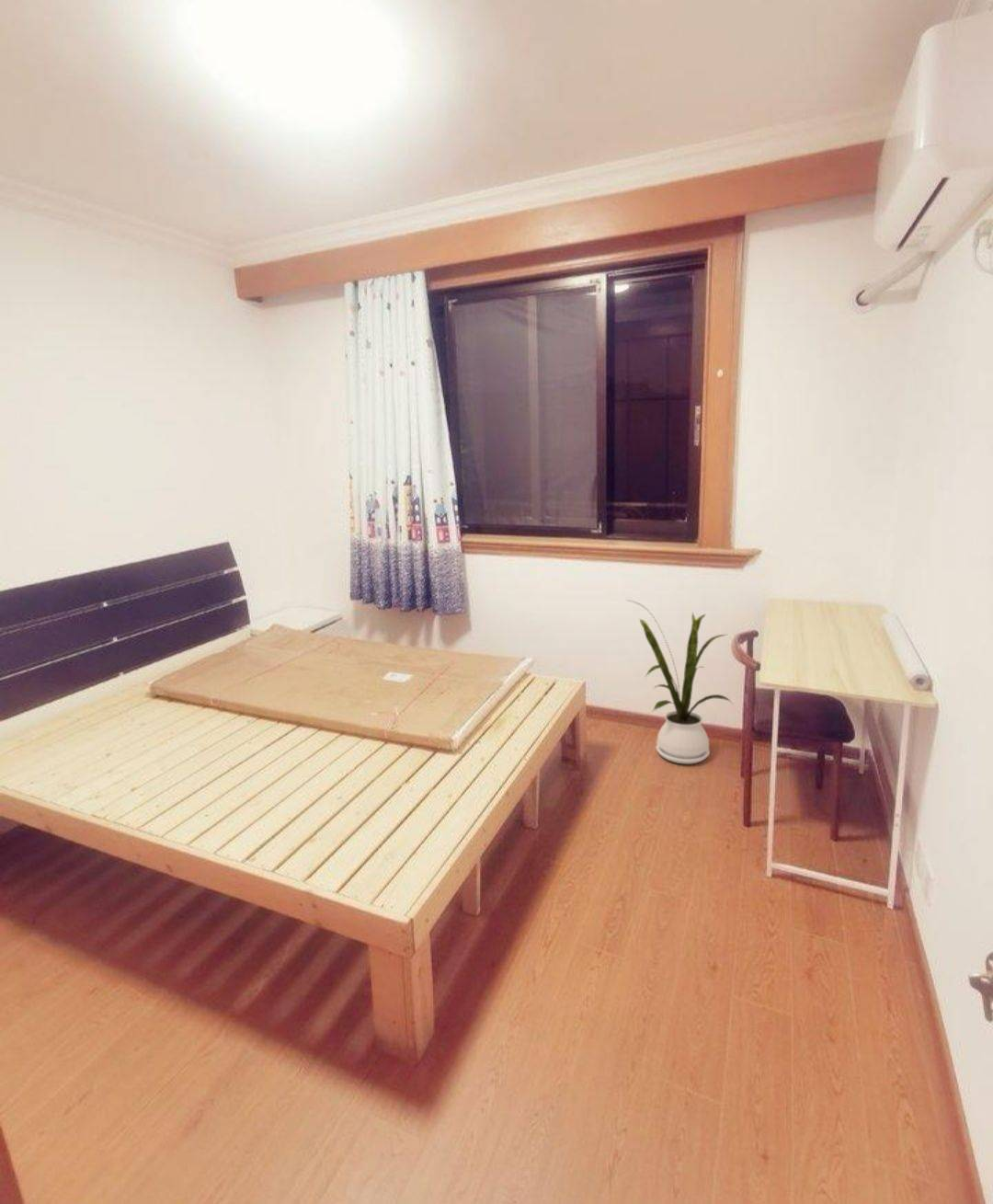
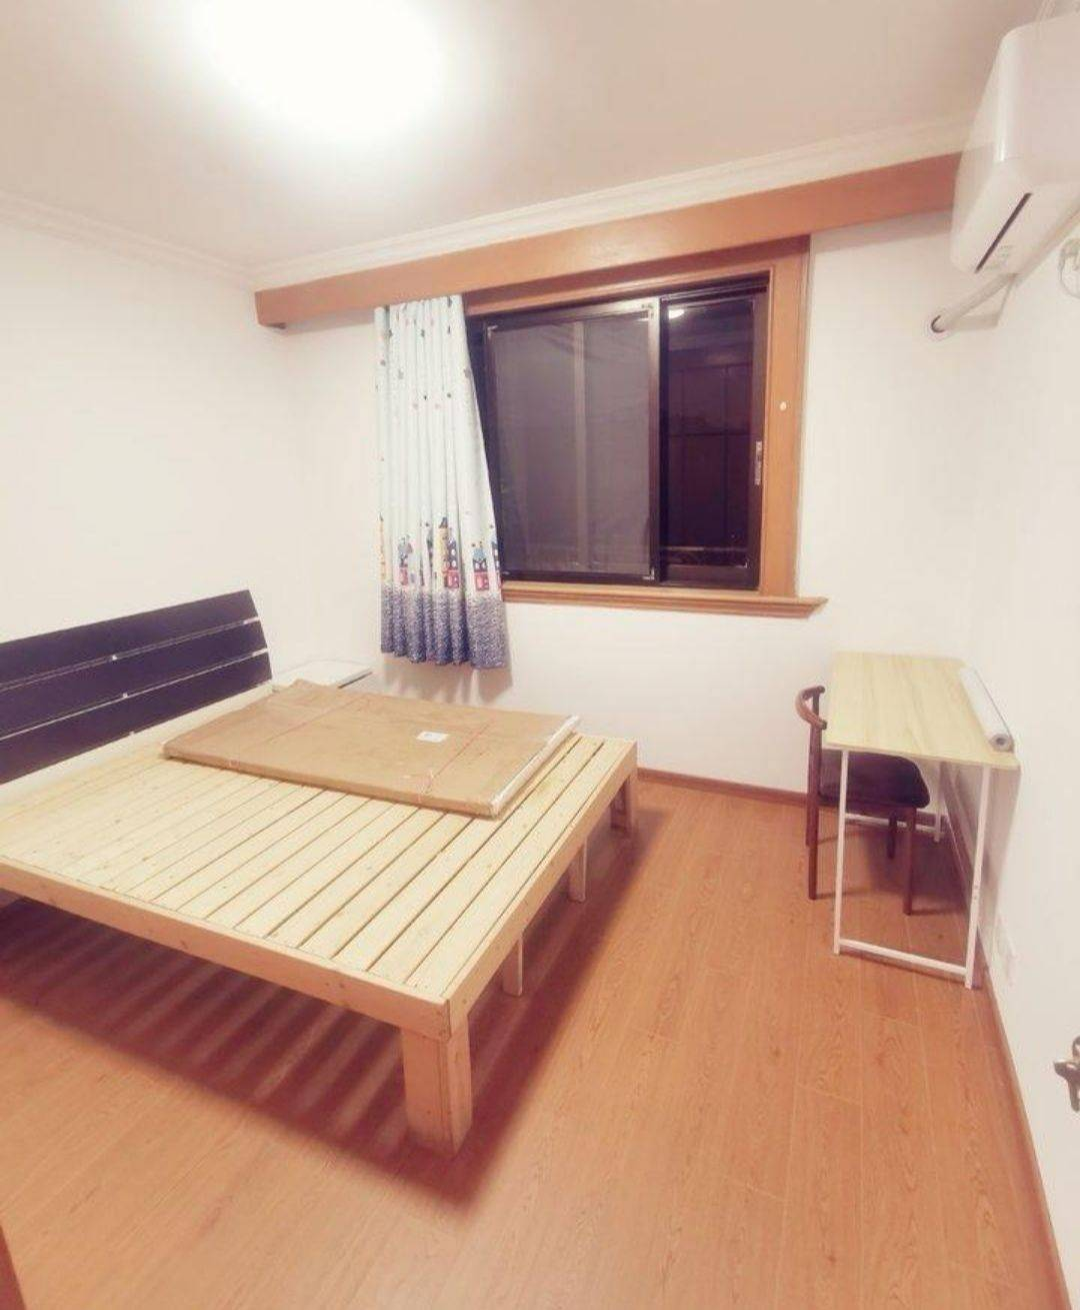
- house plant (678, 680)
